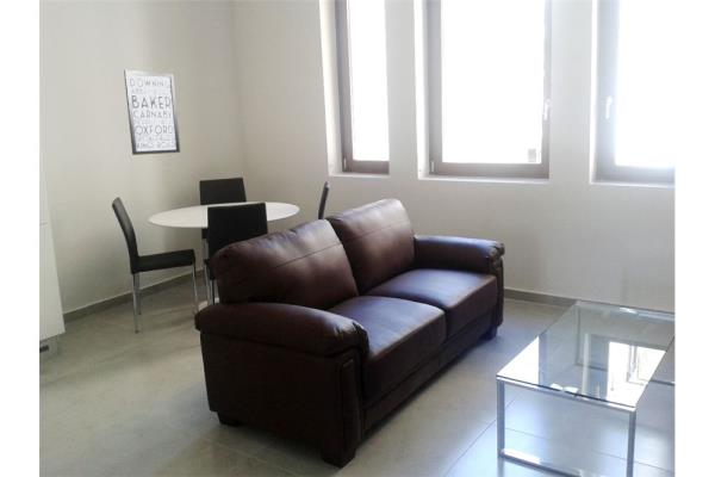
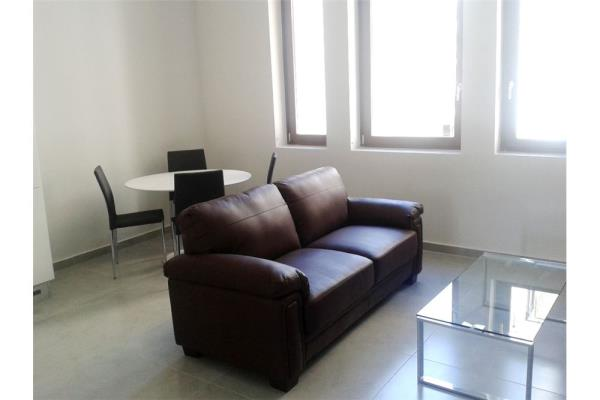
- wall art (153, 113)
